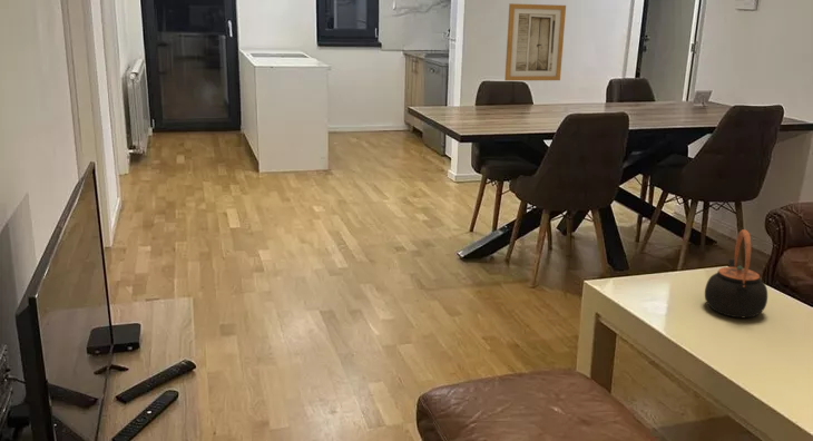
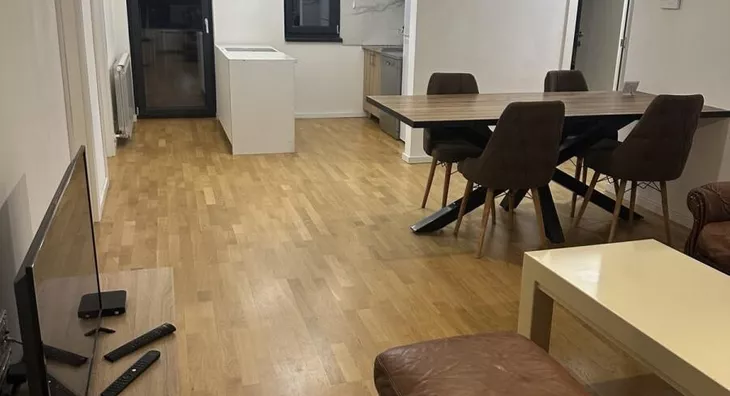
- wall art (535, 42)
- teapot (738, 268)
